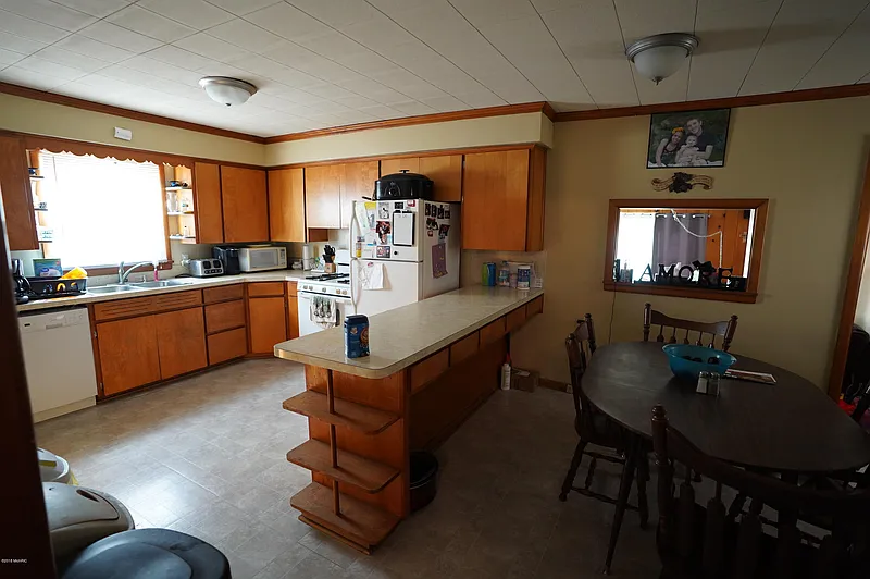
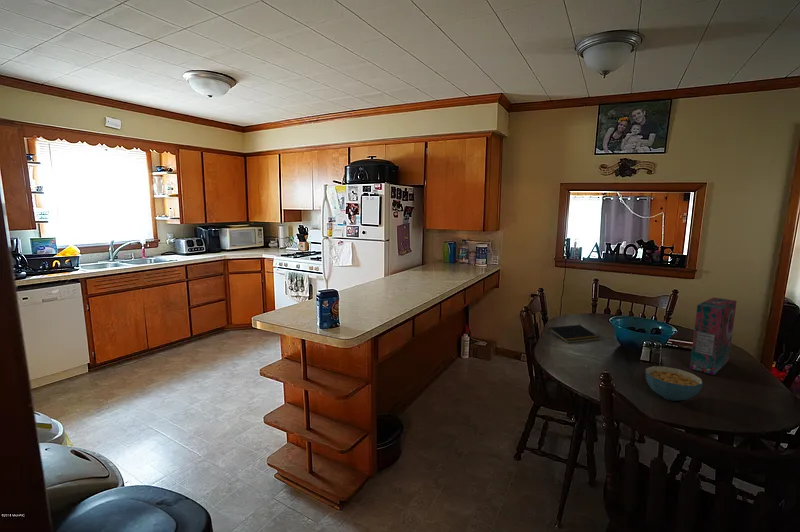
+ notepad (573, 333)
+ cereal bowl (671, 386)
+ cereal box (713, 334)
